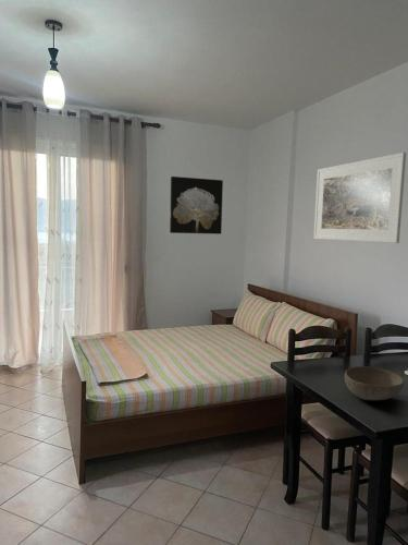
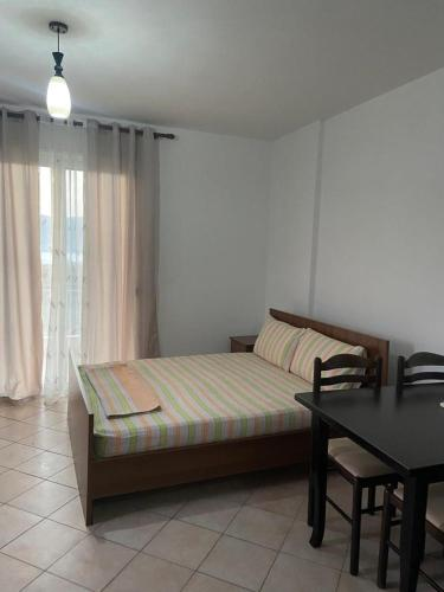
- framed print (353, 202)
- wall art (196, 206)
- bowl (372, 386)
